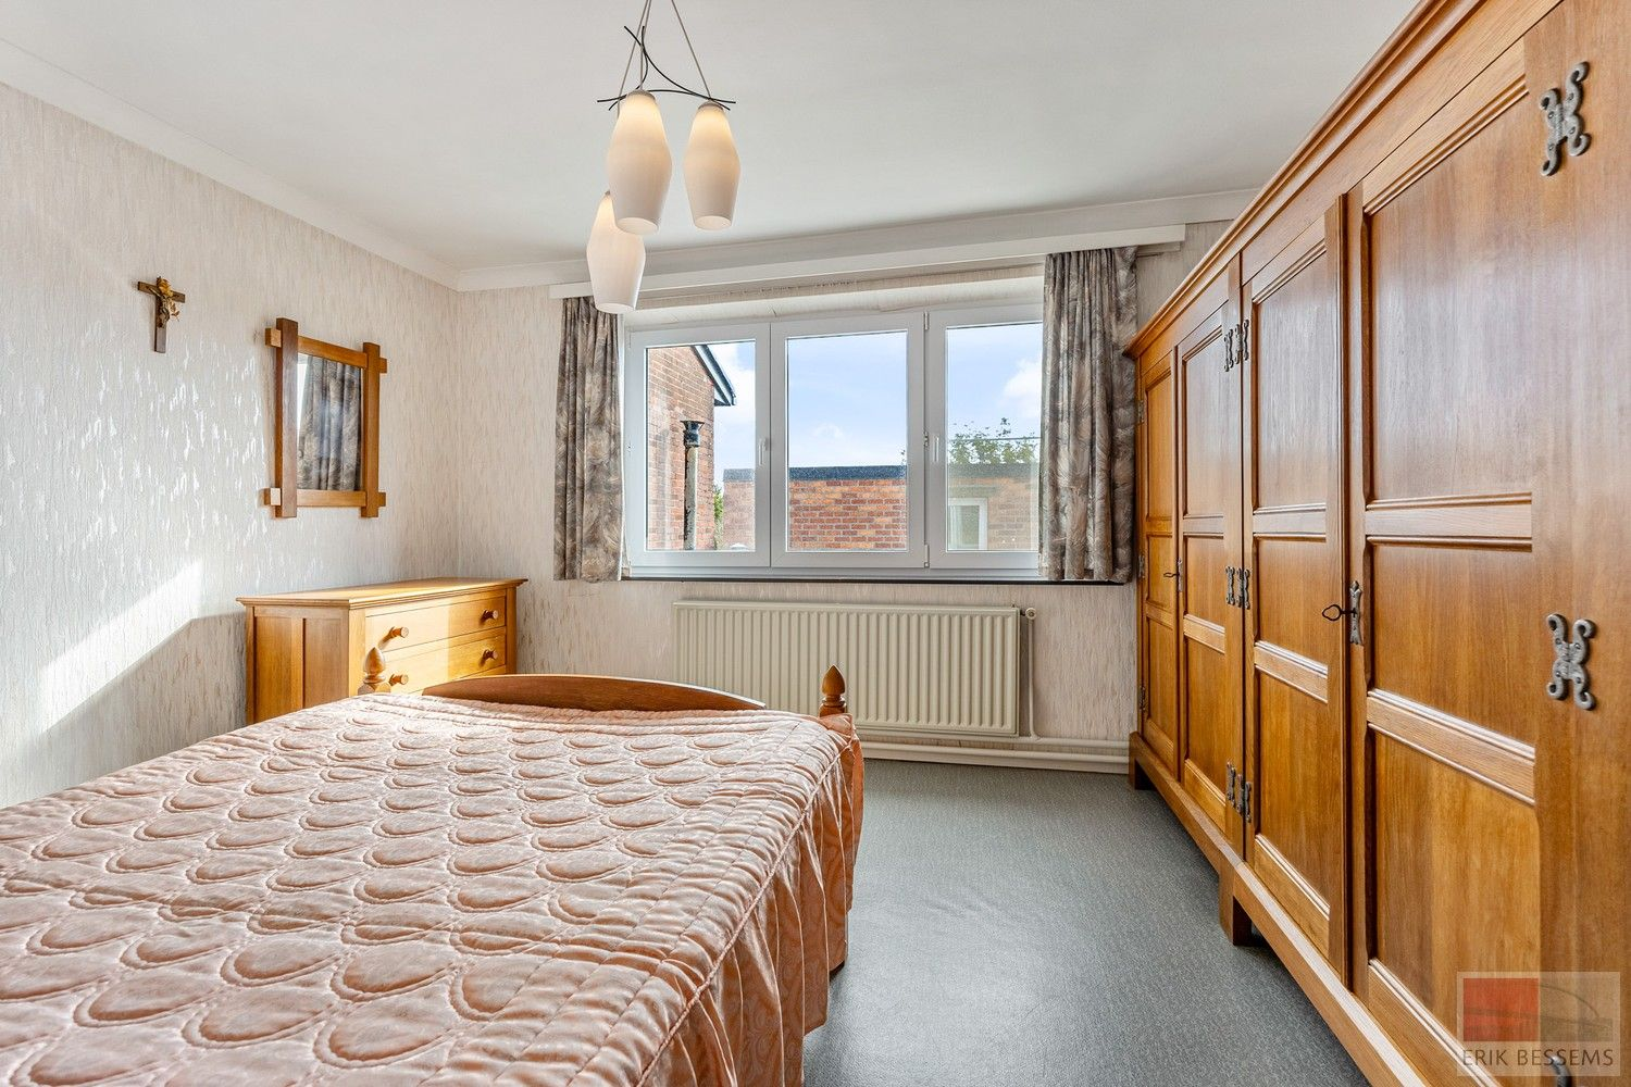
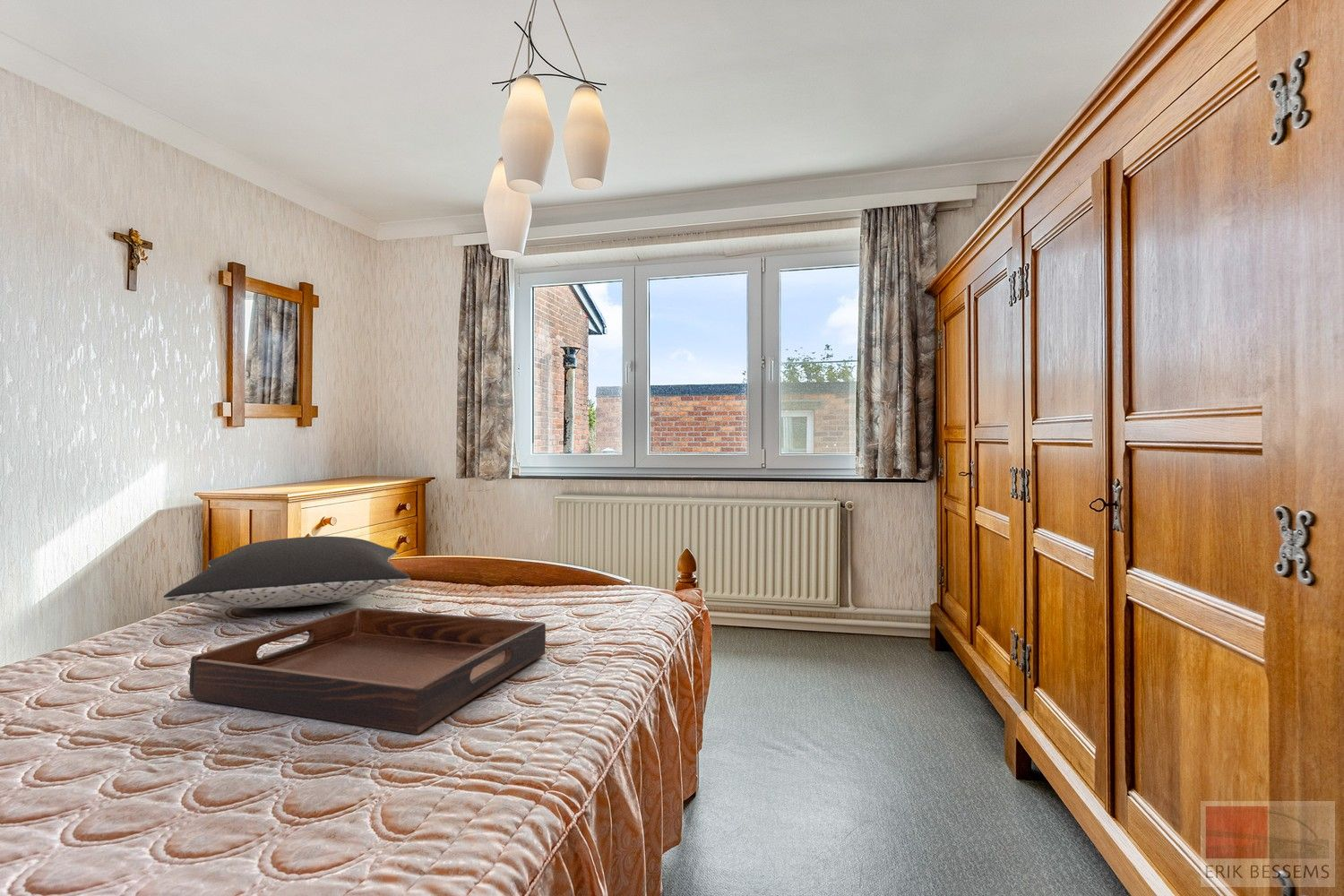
+ pillow (302, 570)
+ serving tray (381, 656)
